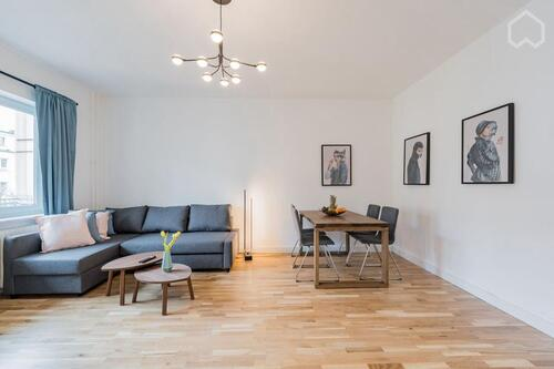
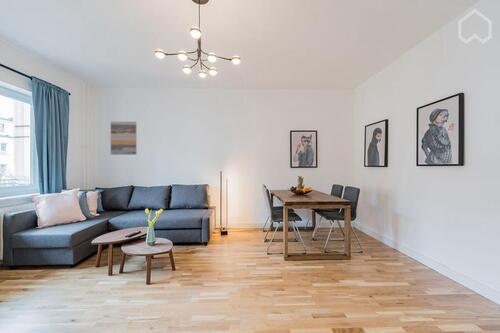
+ wall art (123, 138)
